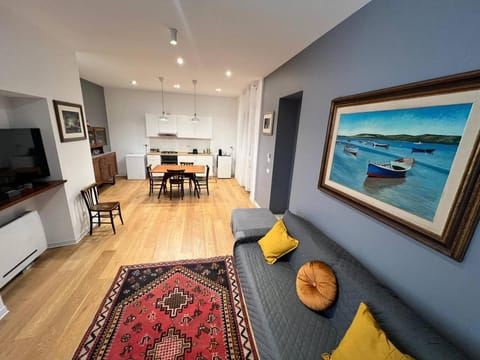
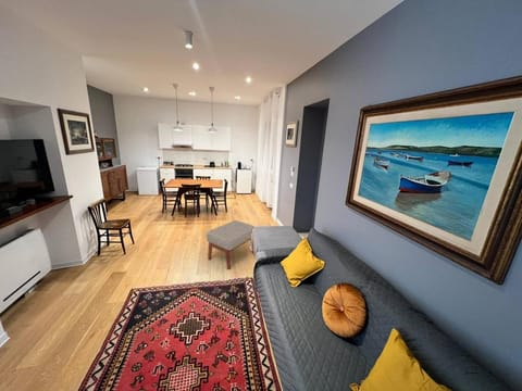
+ ottoman (232, 241)
